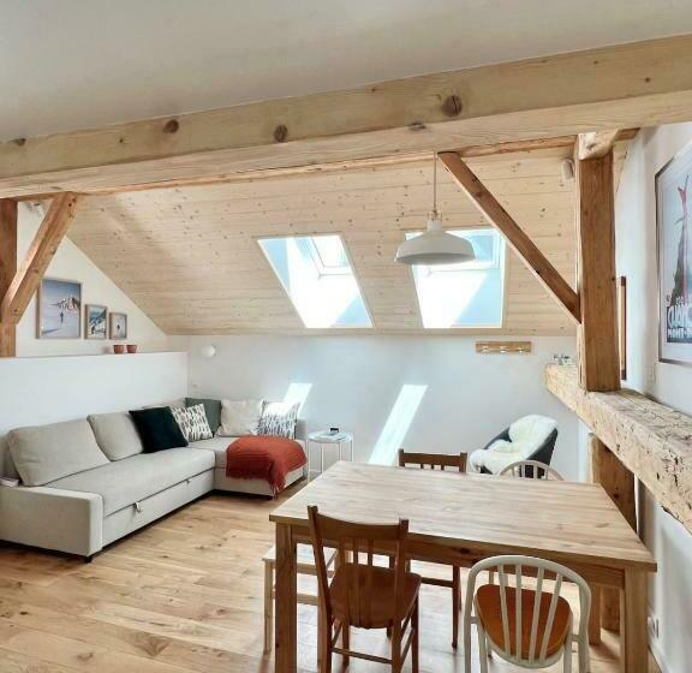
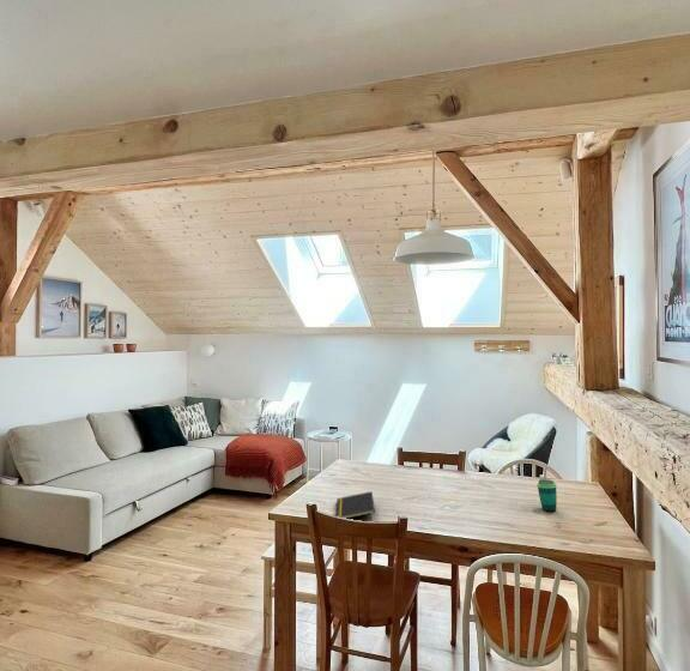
+ cup (546, 495)
+ notepad (355, 504)
